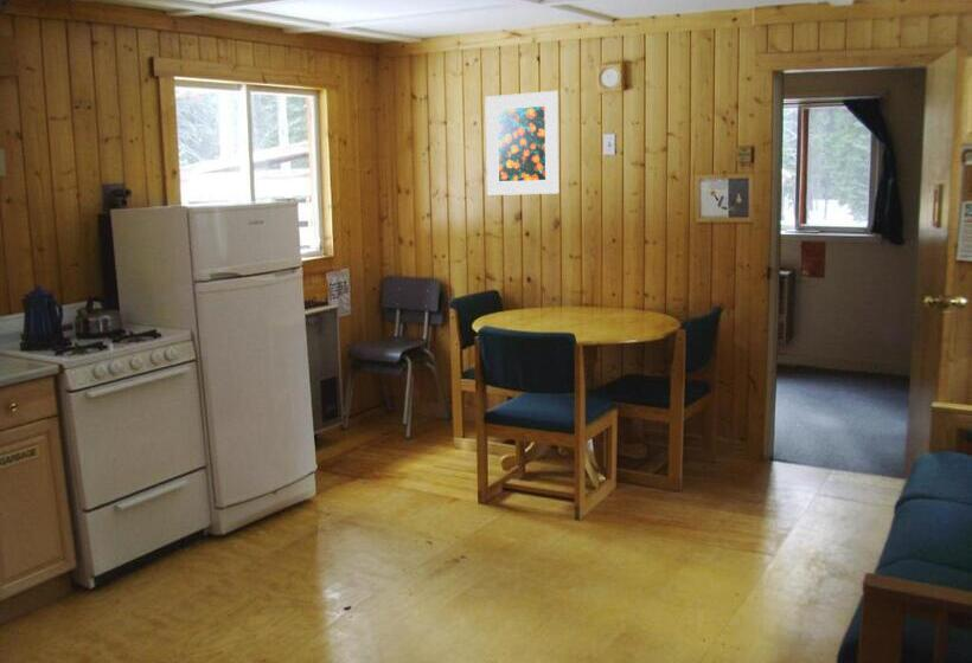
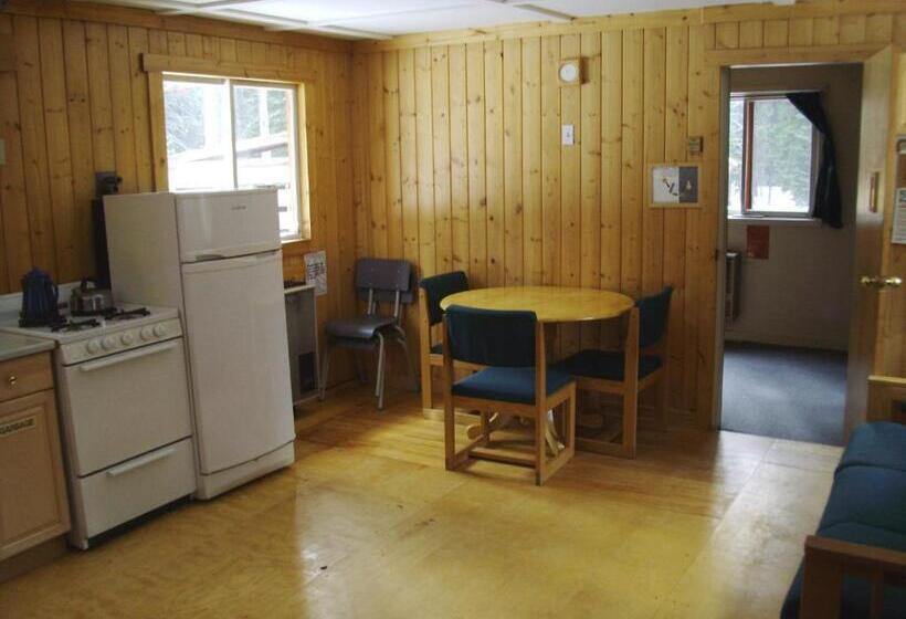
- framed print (522, 144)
